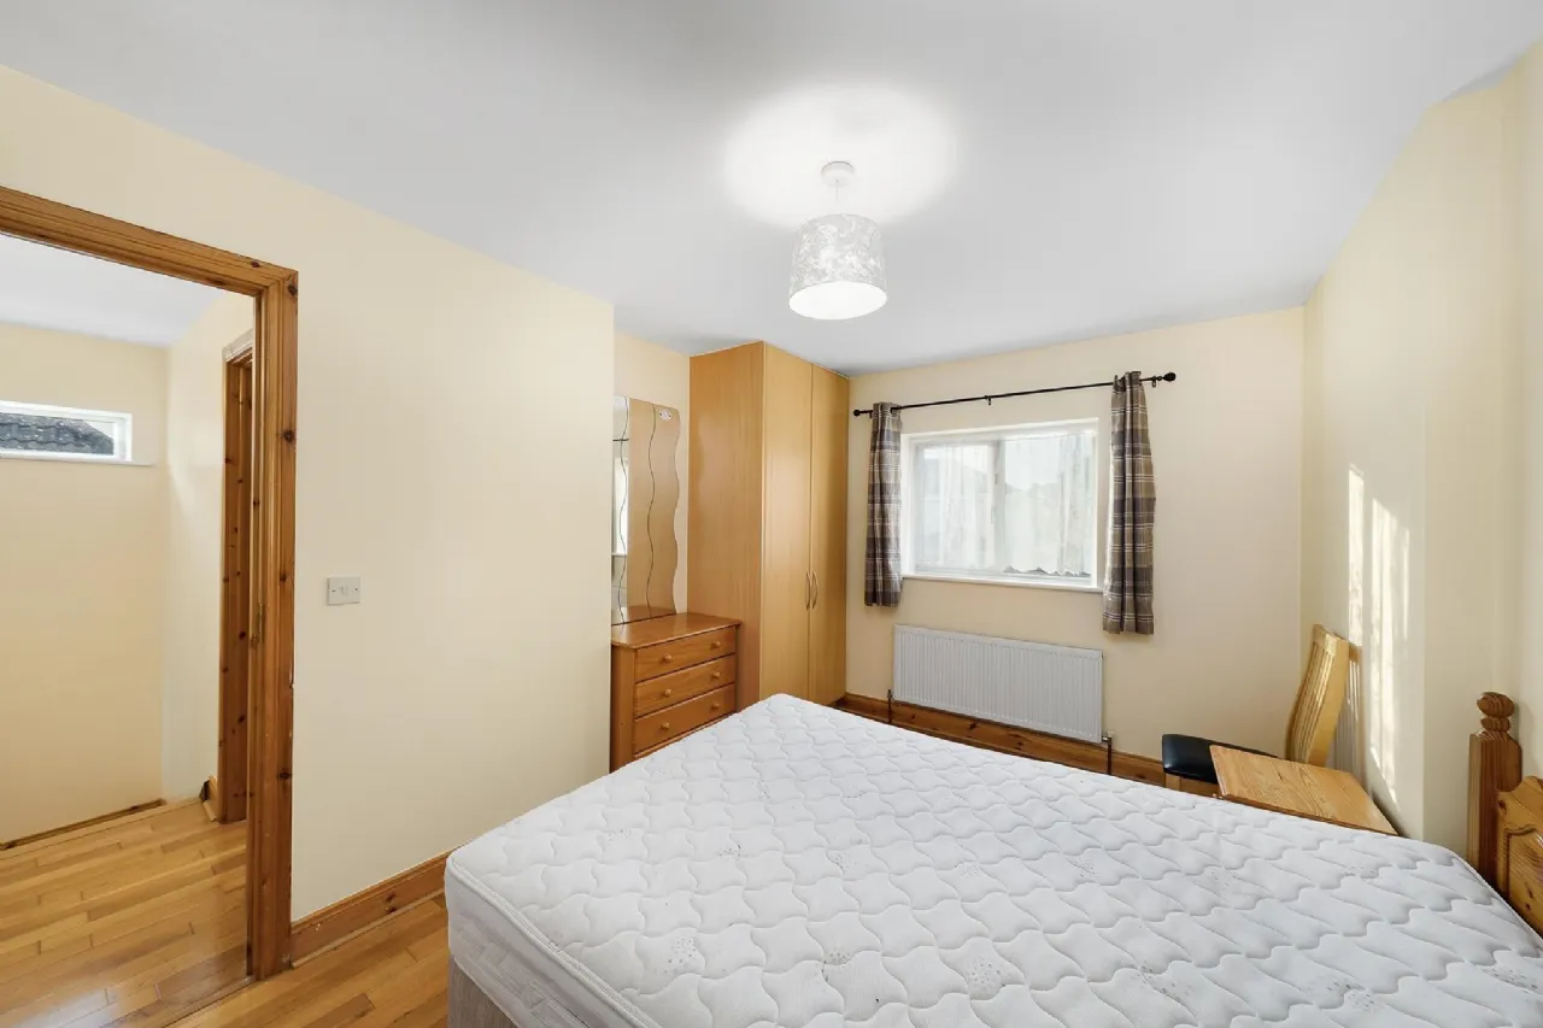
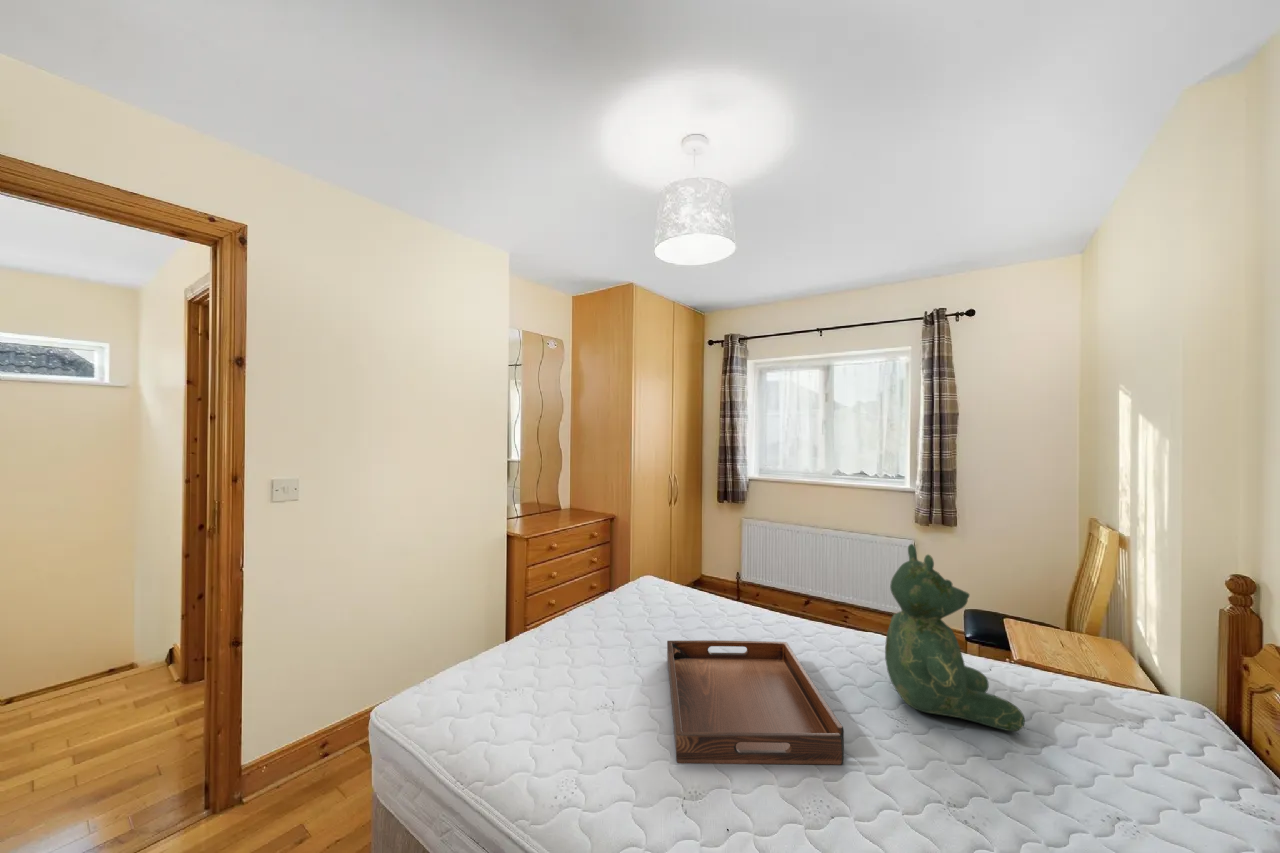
+ teddy bear (946, 628)
+ serving tray (741, 691)
